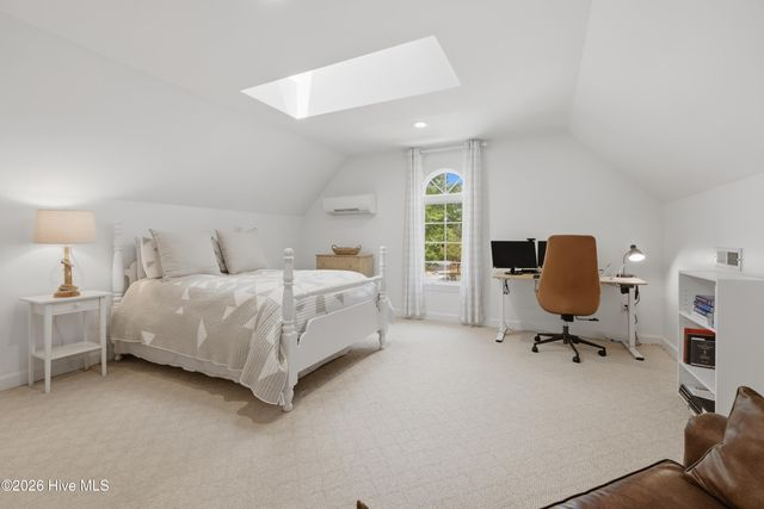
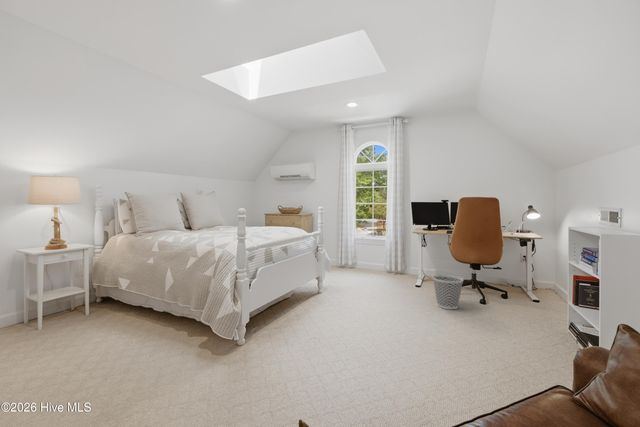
+ wastebasket (447, 292)
